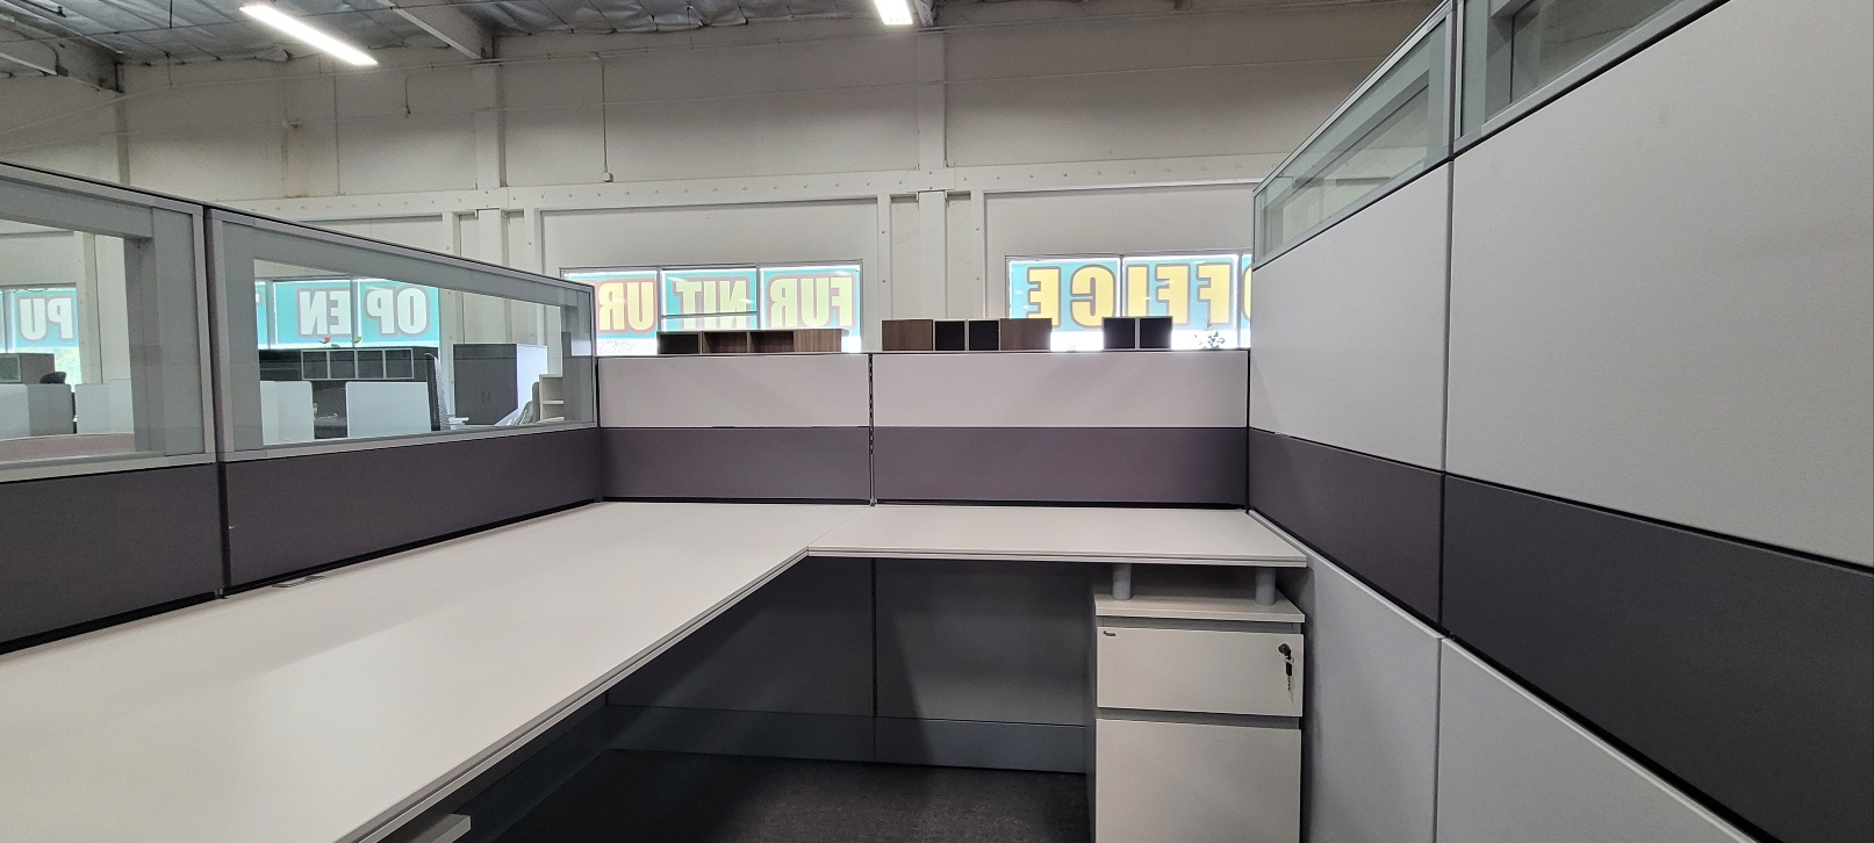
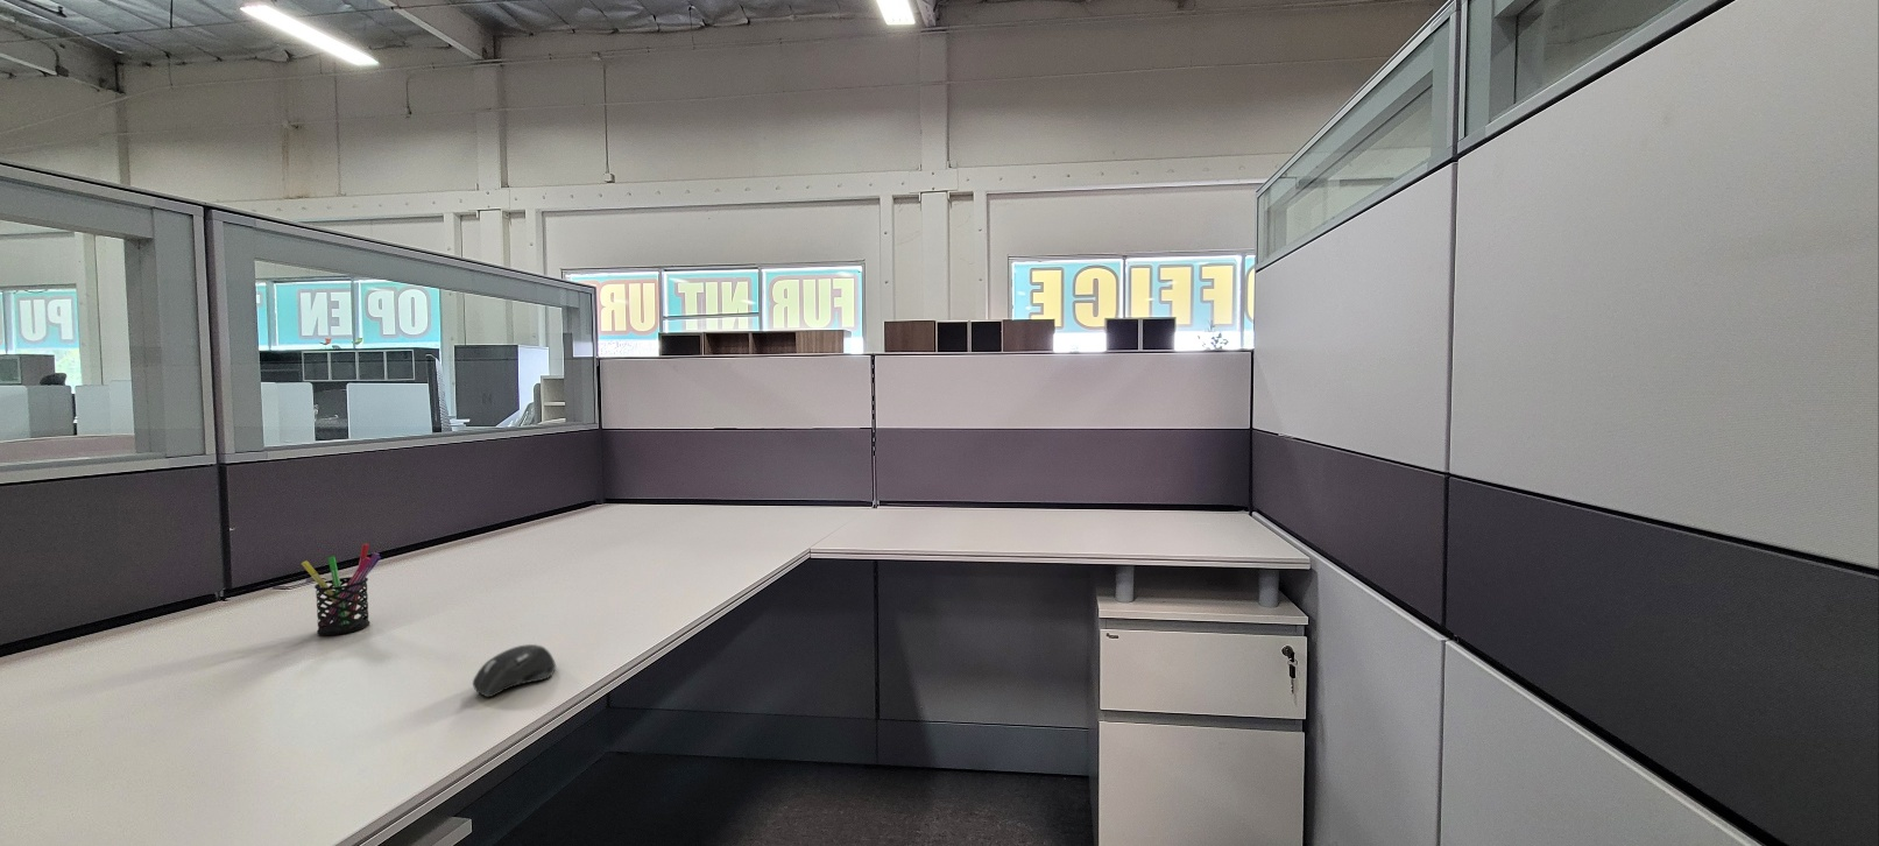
+ pen holder (343, 586)
+ computer mouse (518, 663)
